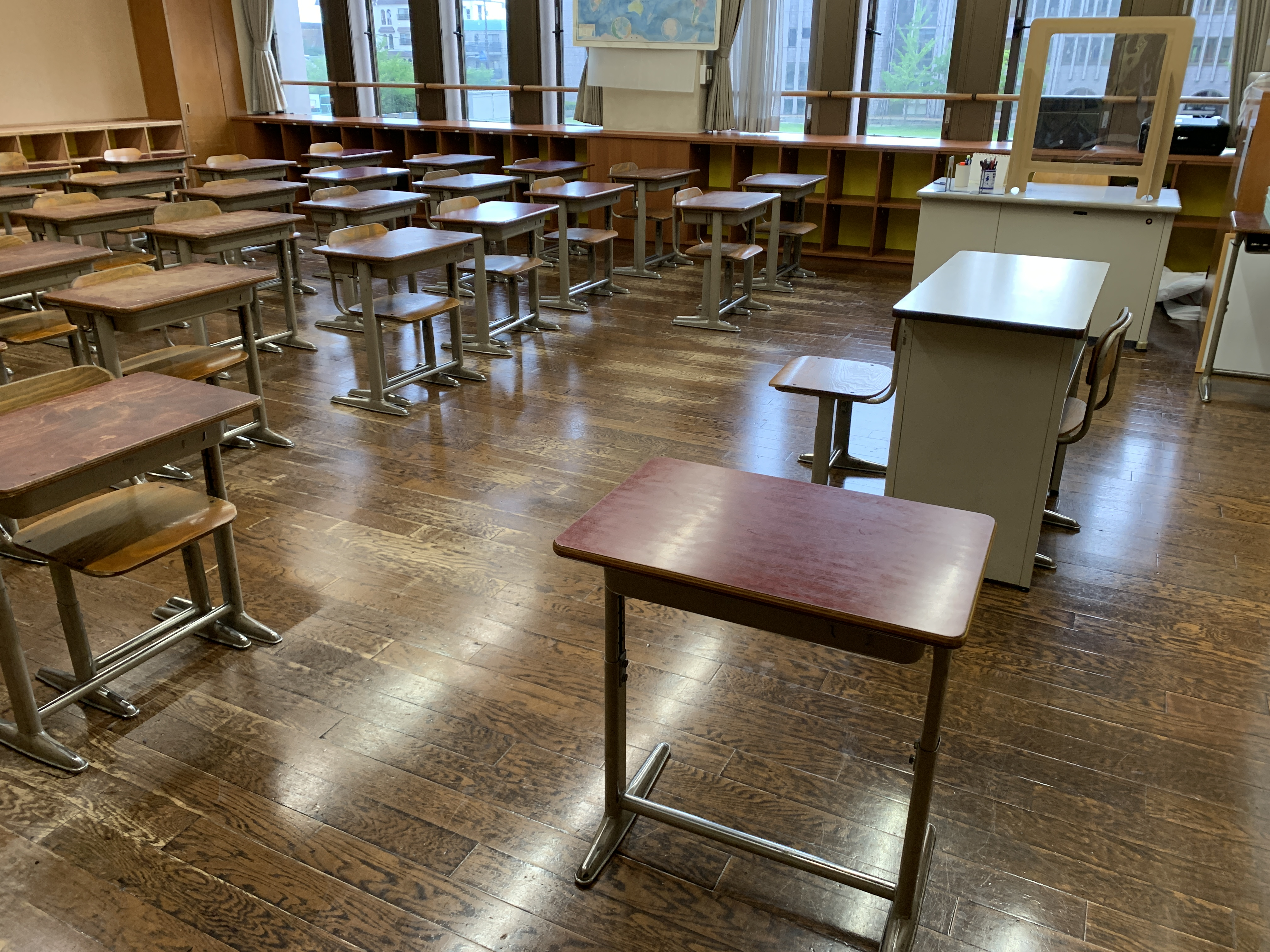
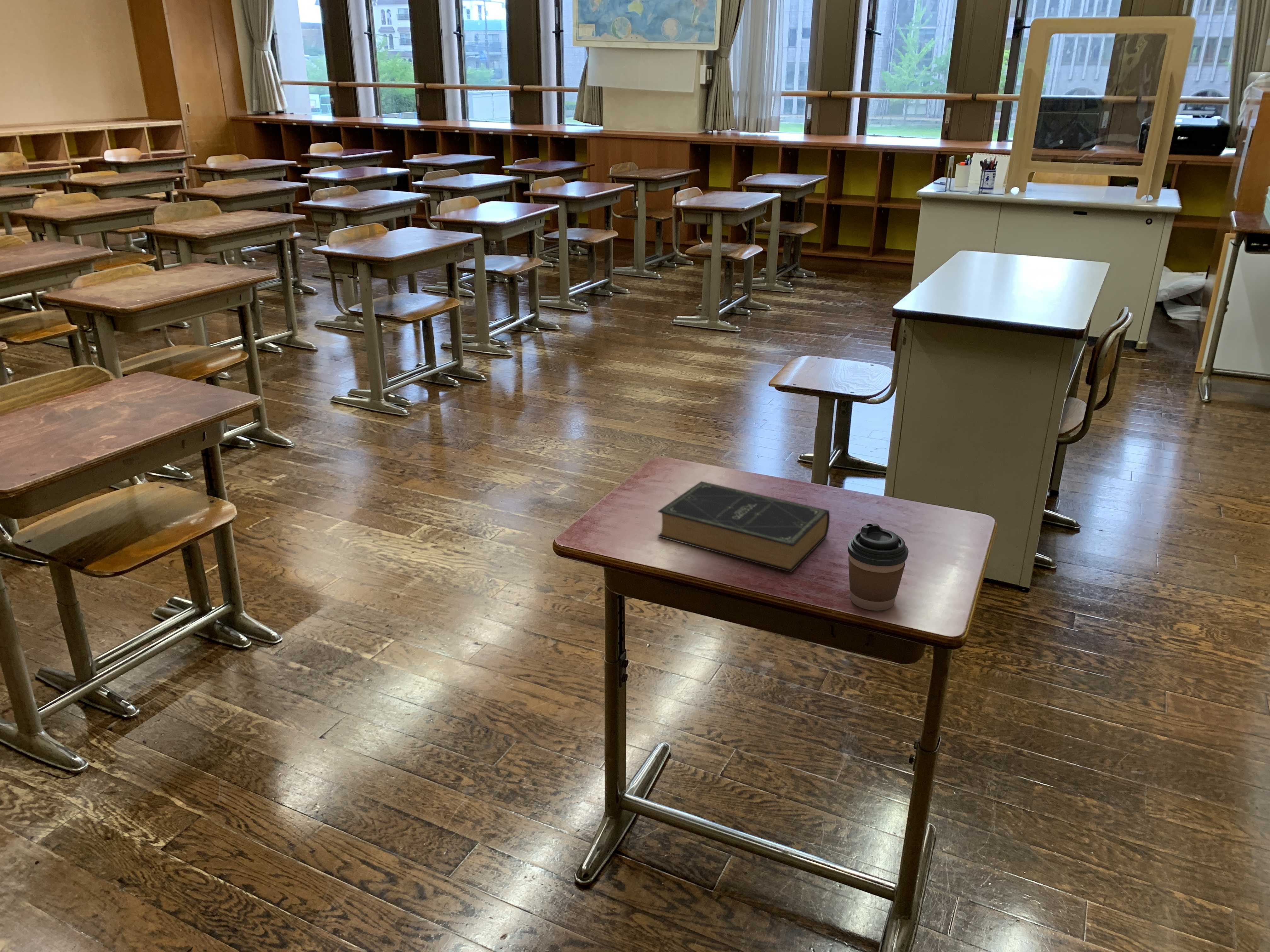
+ book (744, 523)
+ coffee cup (876, 566)
